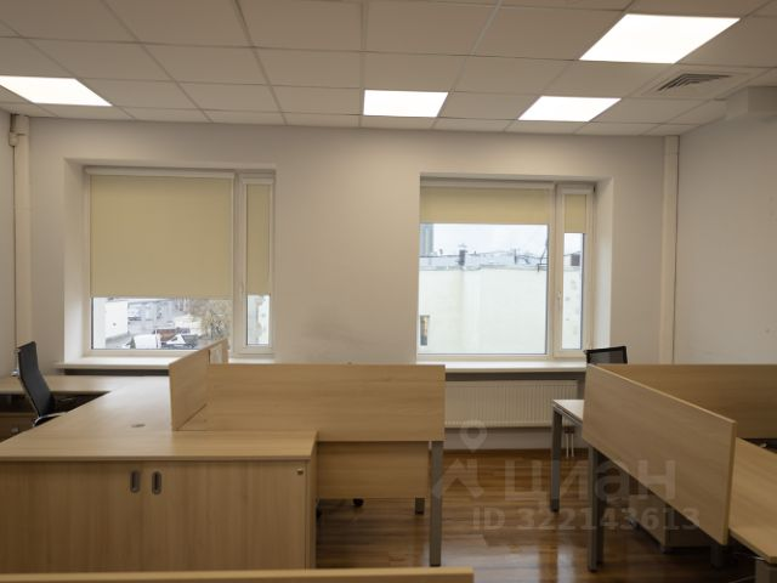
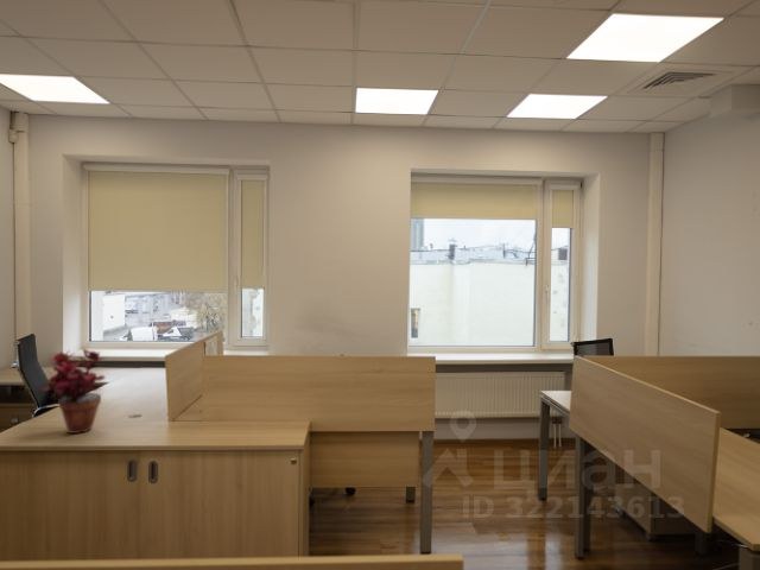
+ potted plant (76, 392)
